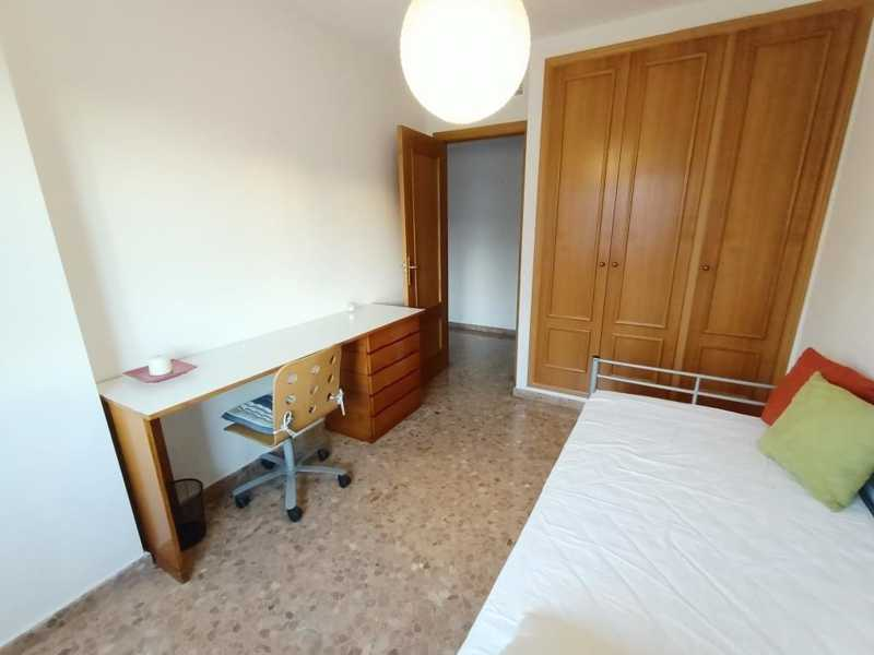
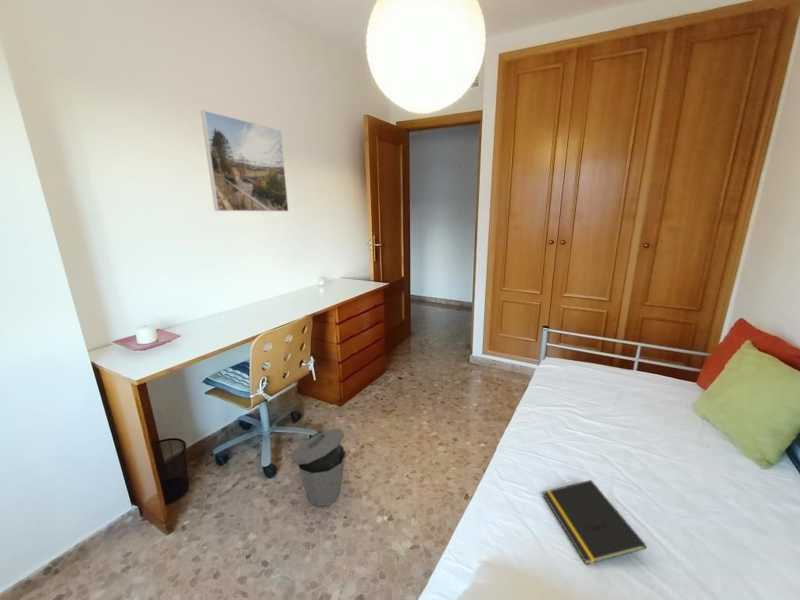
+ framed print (250, 167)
+ trash can (320, 464)
+ notepad (589, 517)
